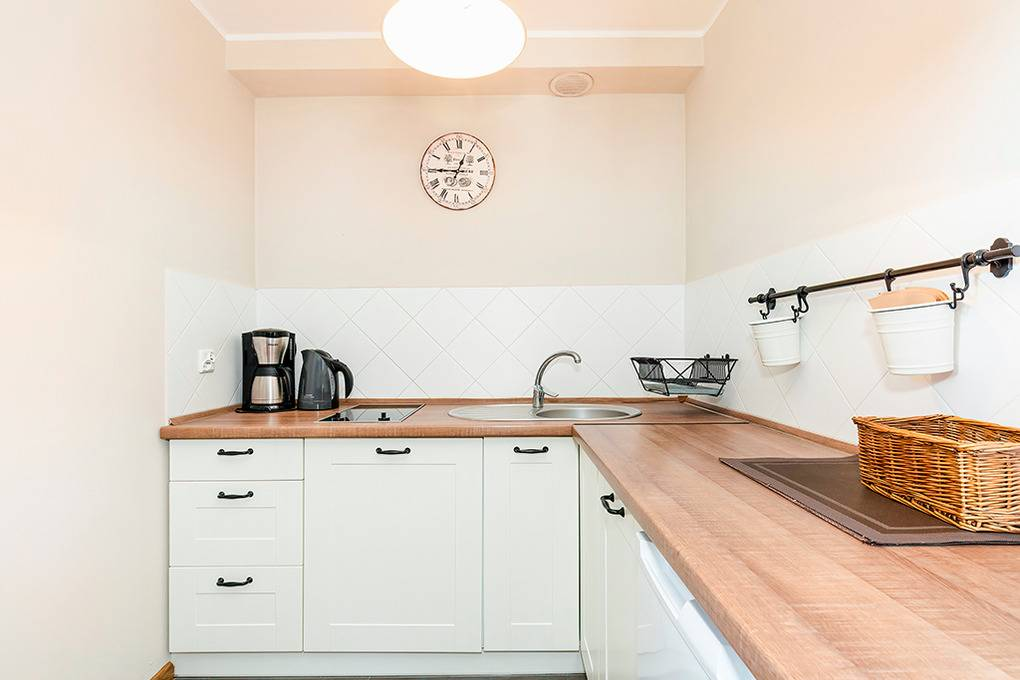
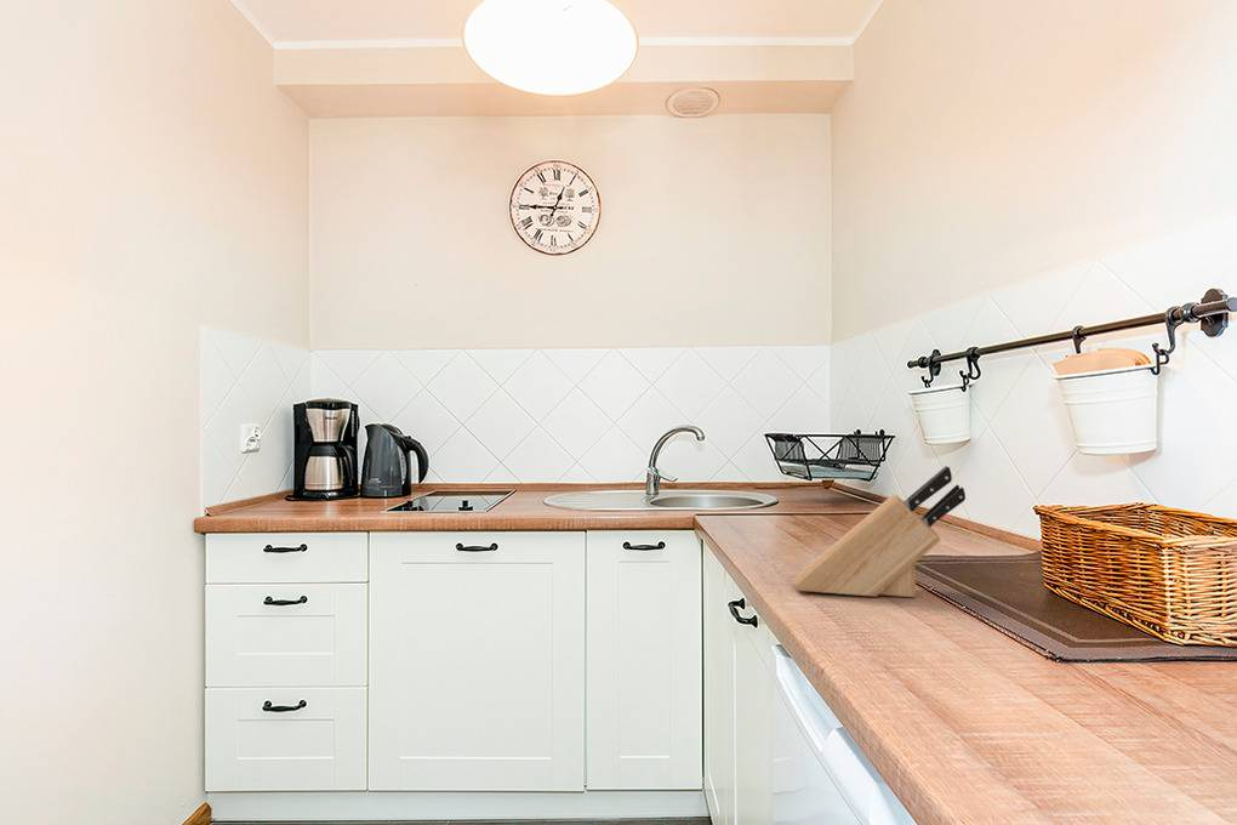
+ knife block (877, 527)
